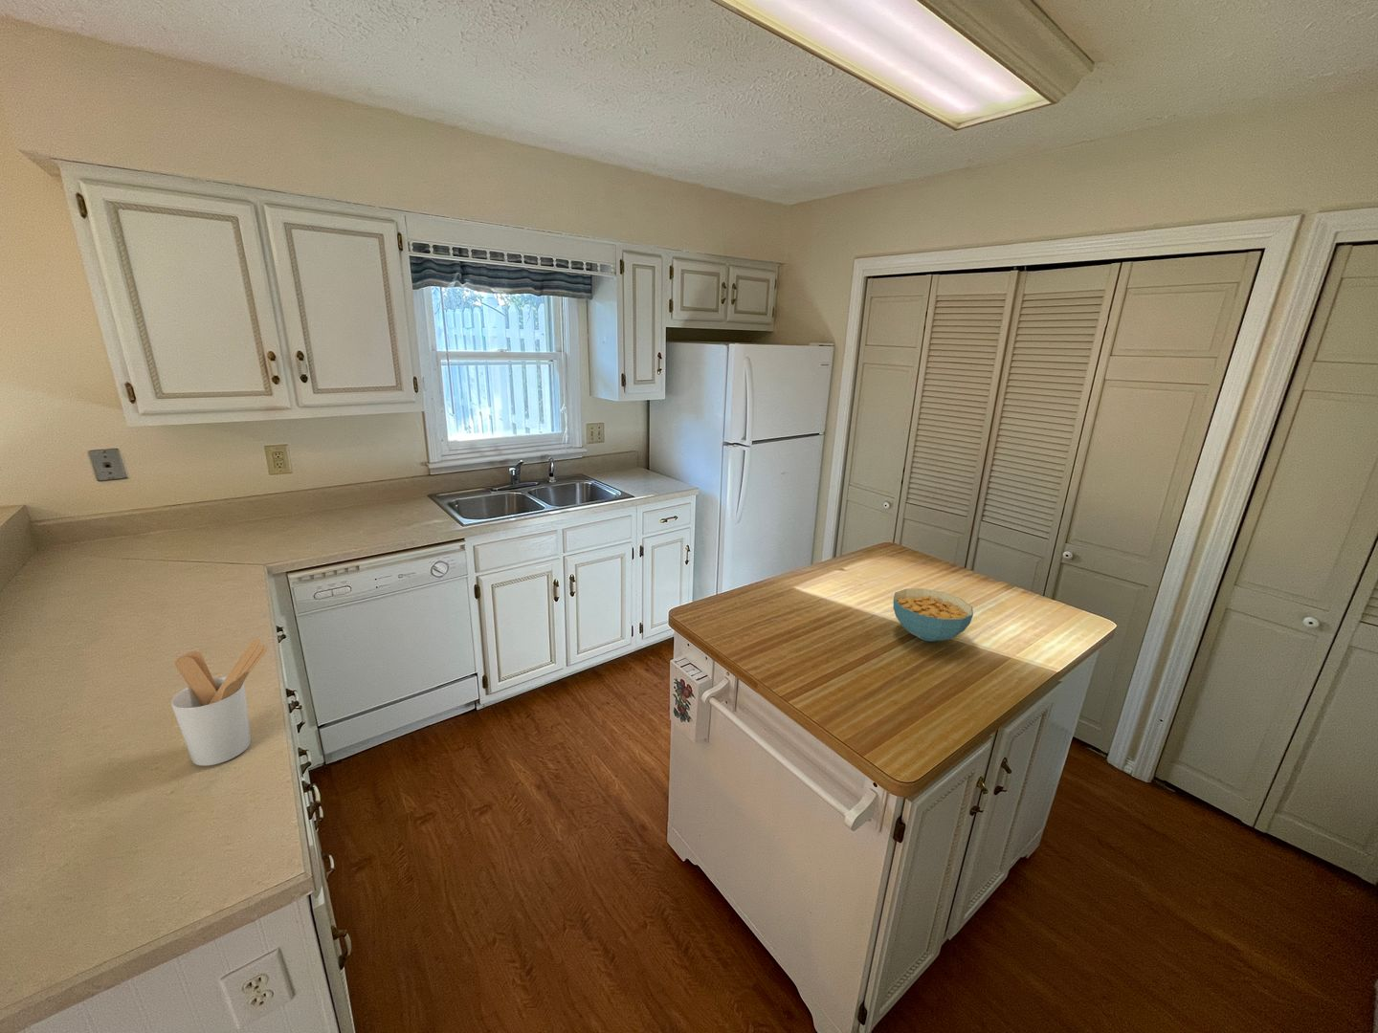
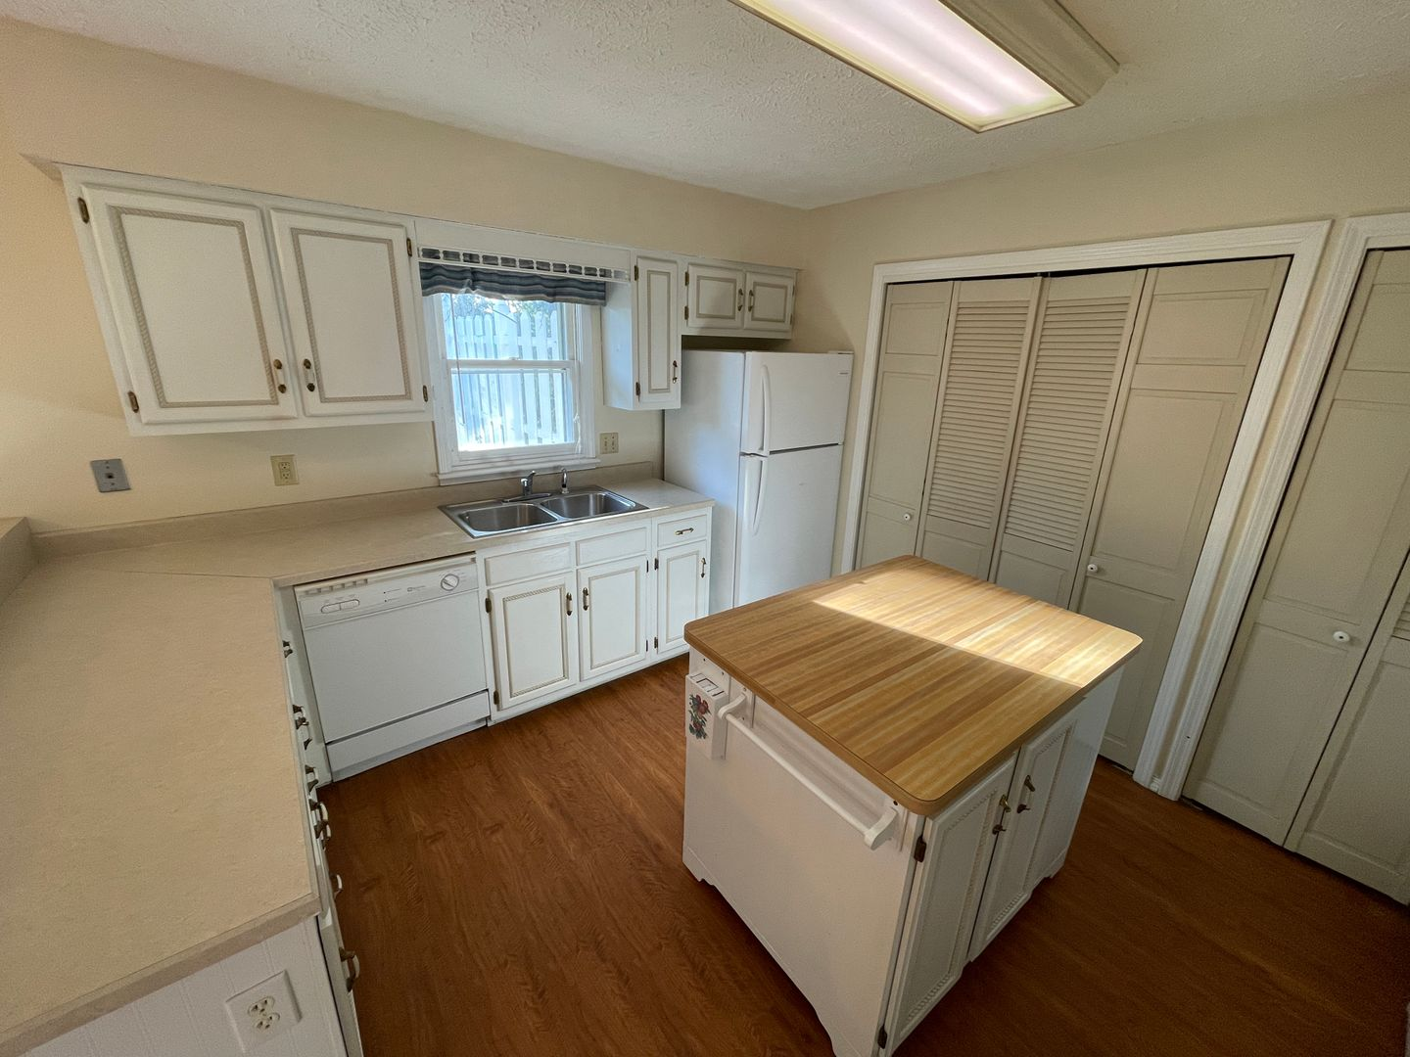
- cereal bowl (929, 618)
- utensil holder (229, 698)
